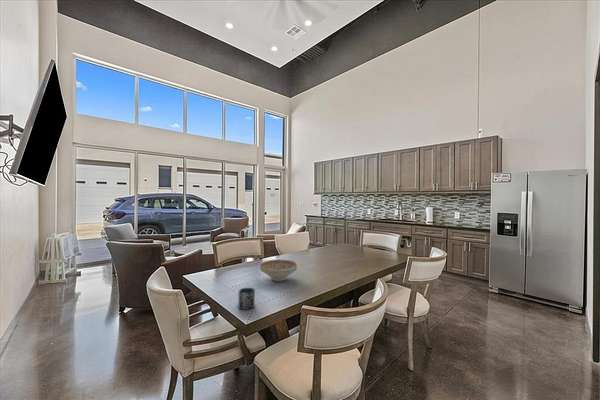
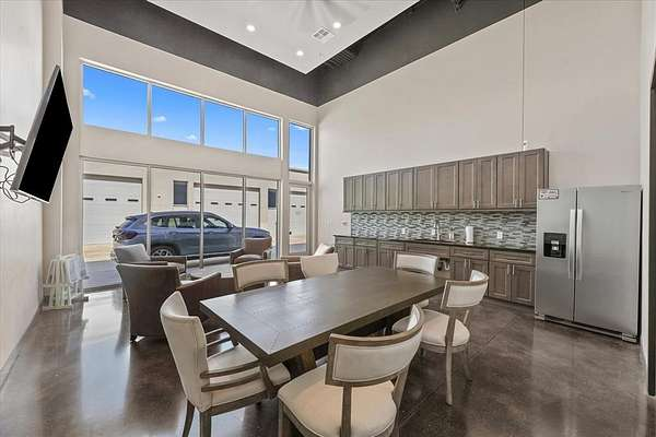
- cup (245, 297)
- decorative bowl (278, 271)
